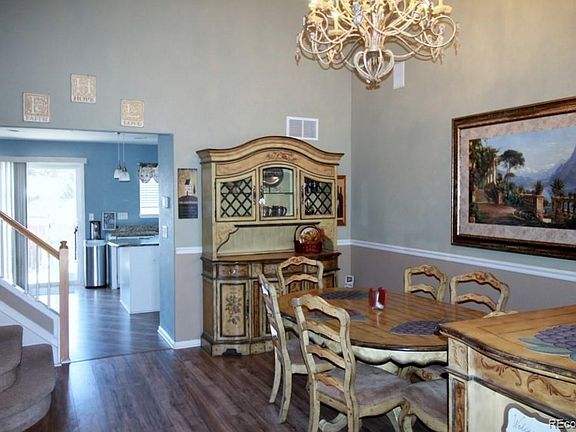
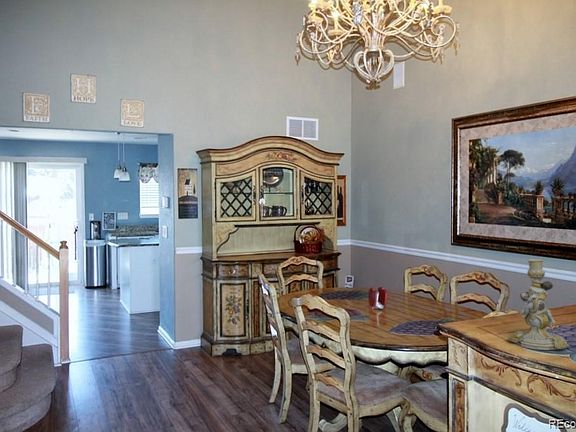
+ candlestick (537, 301)
